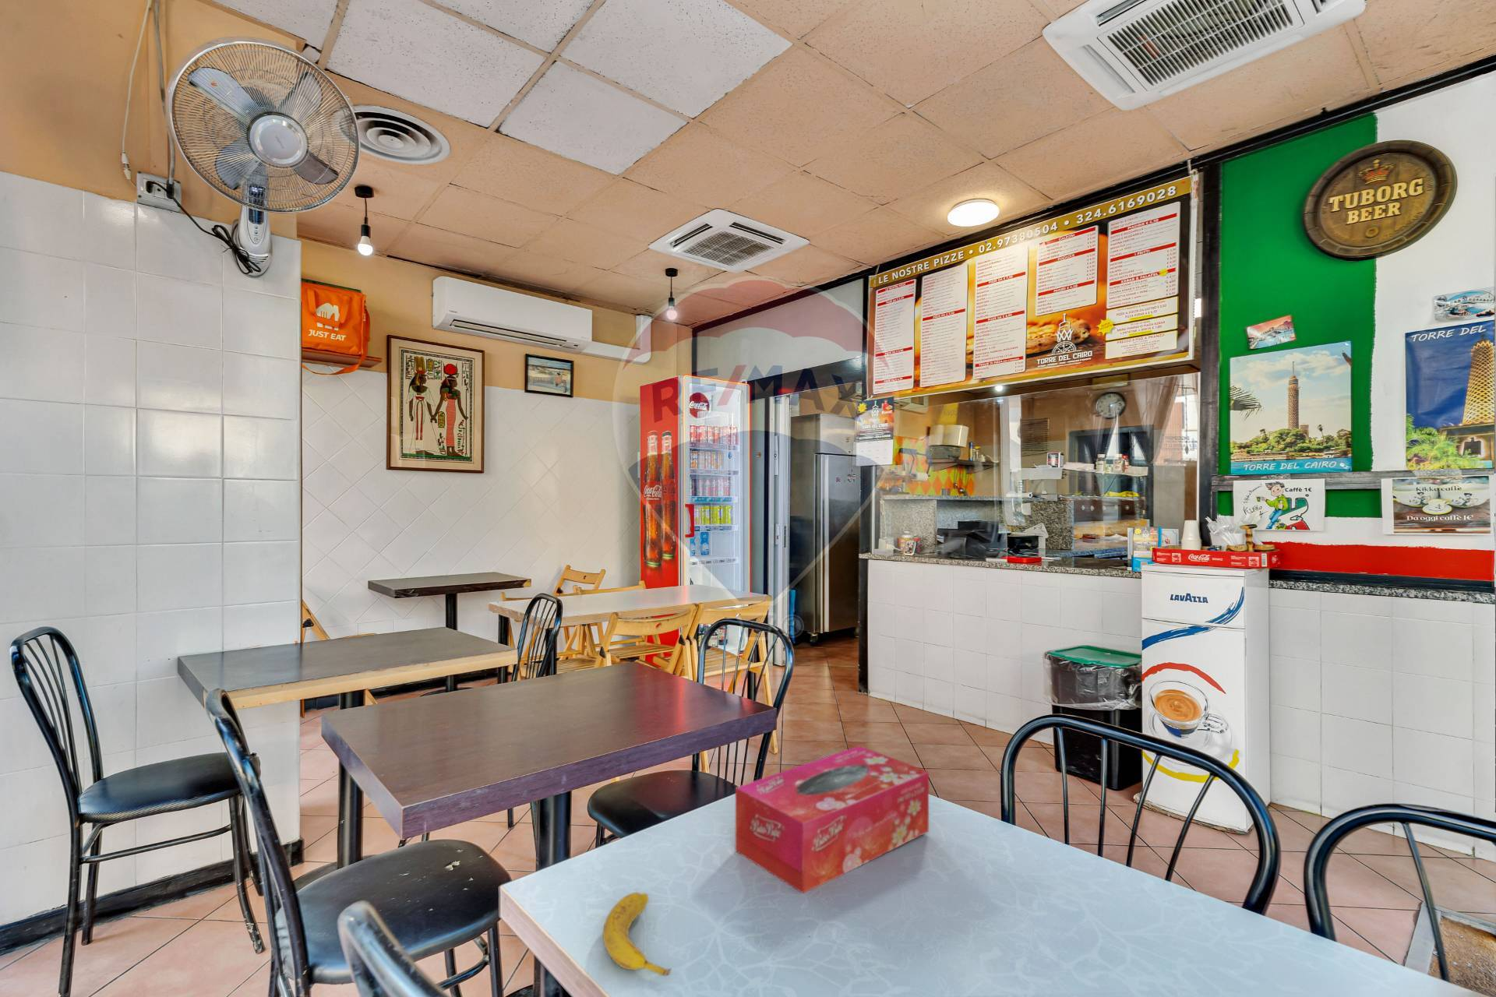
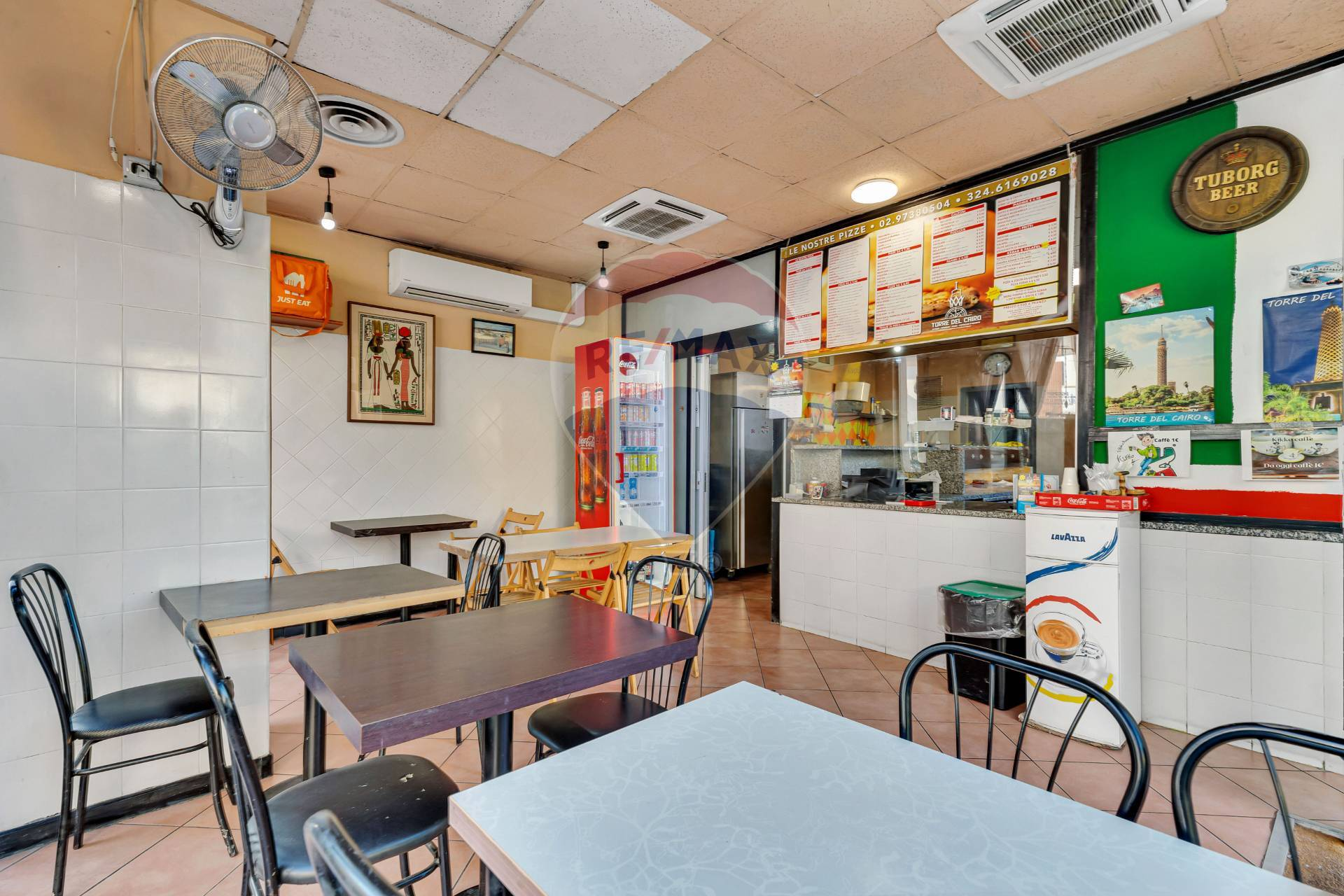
- banana (630, 925)
- tissue box (835, 810)
